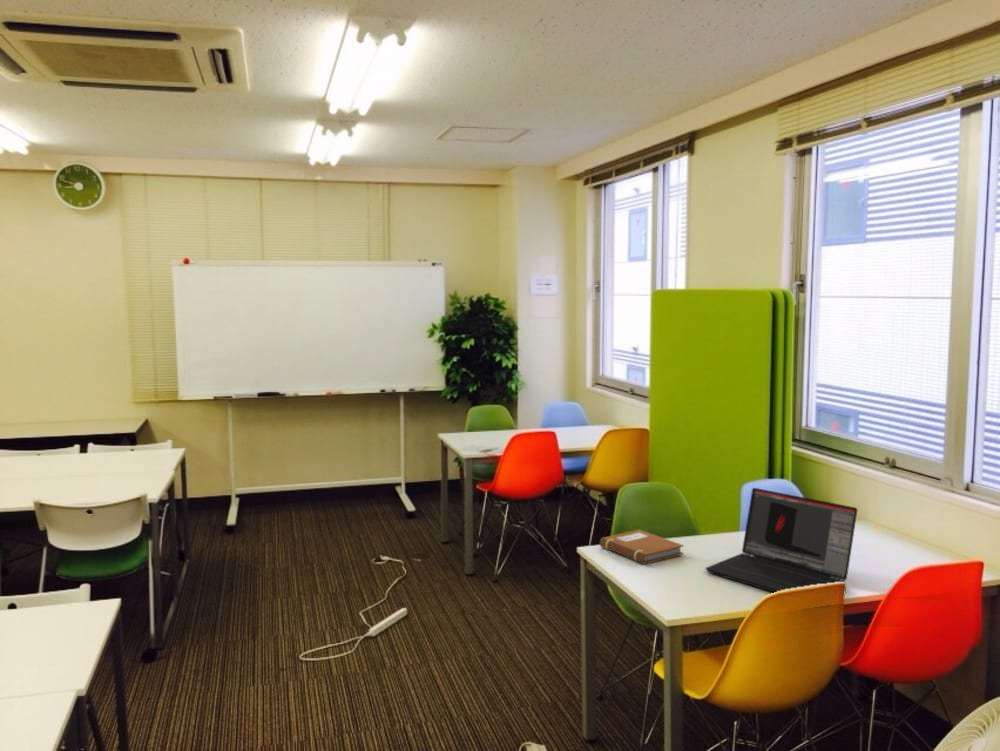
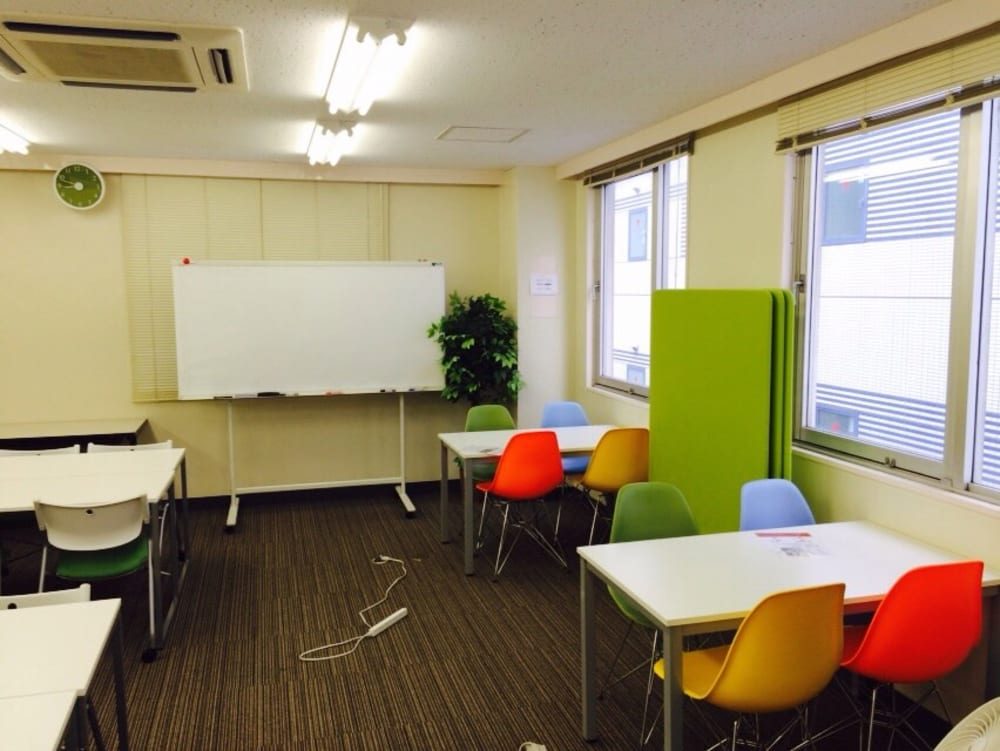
- laptop (779, 540)
- notebook (639, 545)
